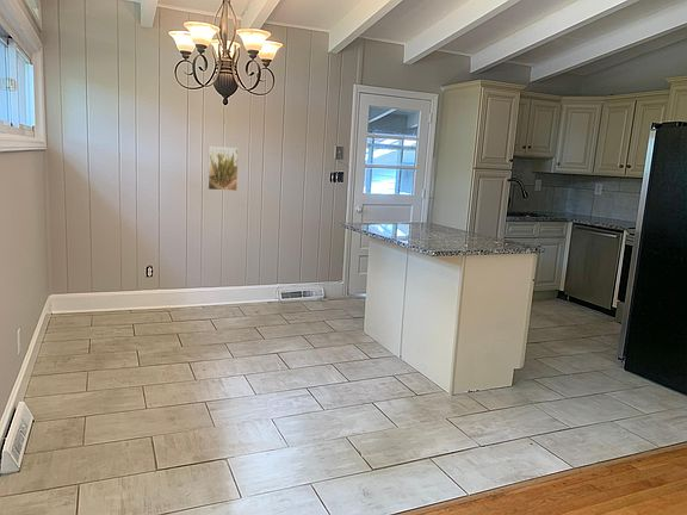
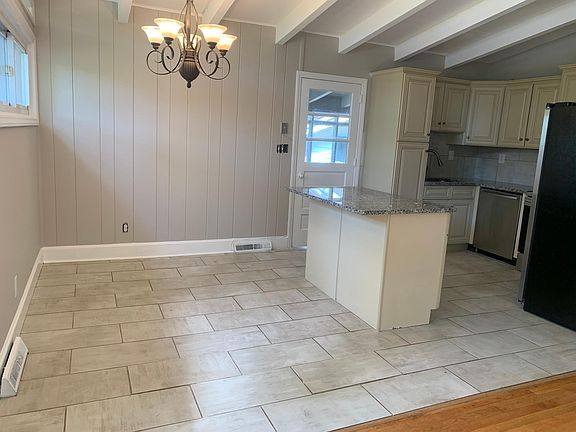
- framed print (223, 168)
